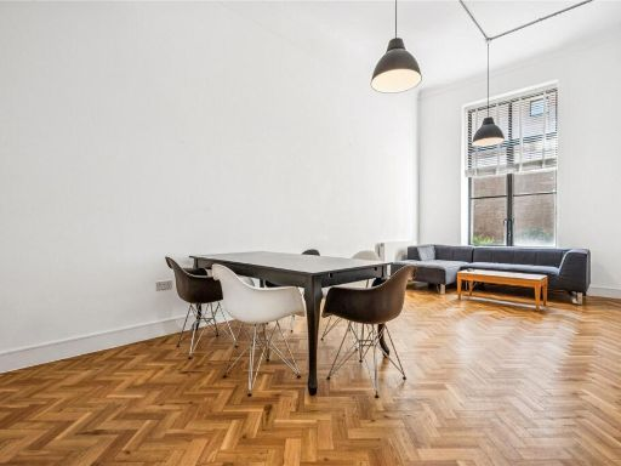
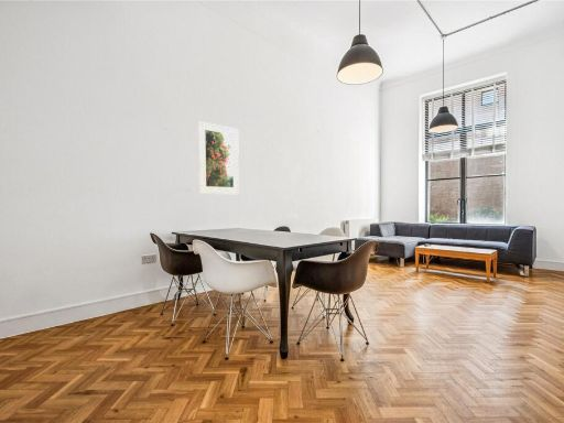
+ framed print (219, 159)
